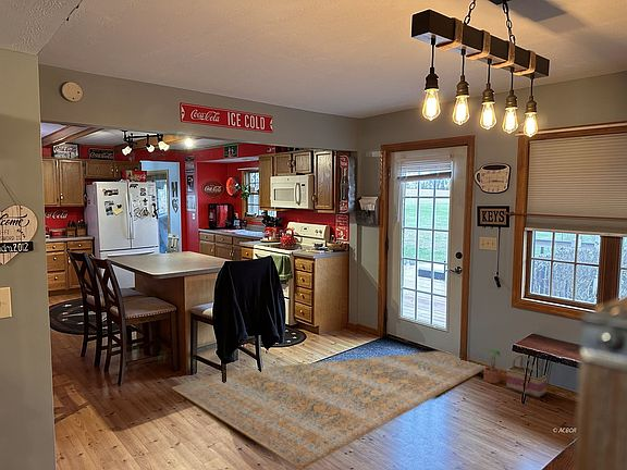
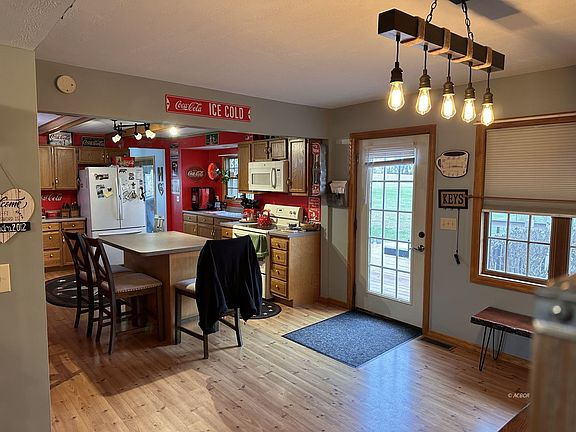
- potted plant (493, 364)
- rug (342, 375)
- basket (528, 371)
